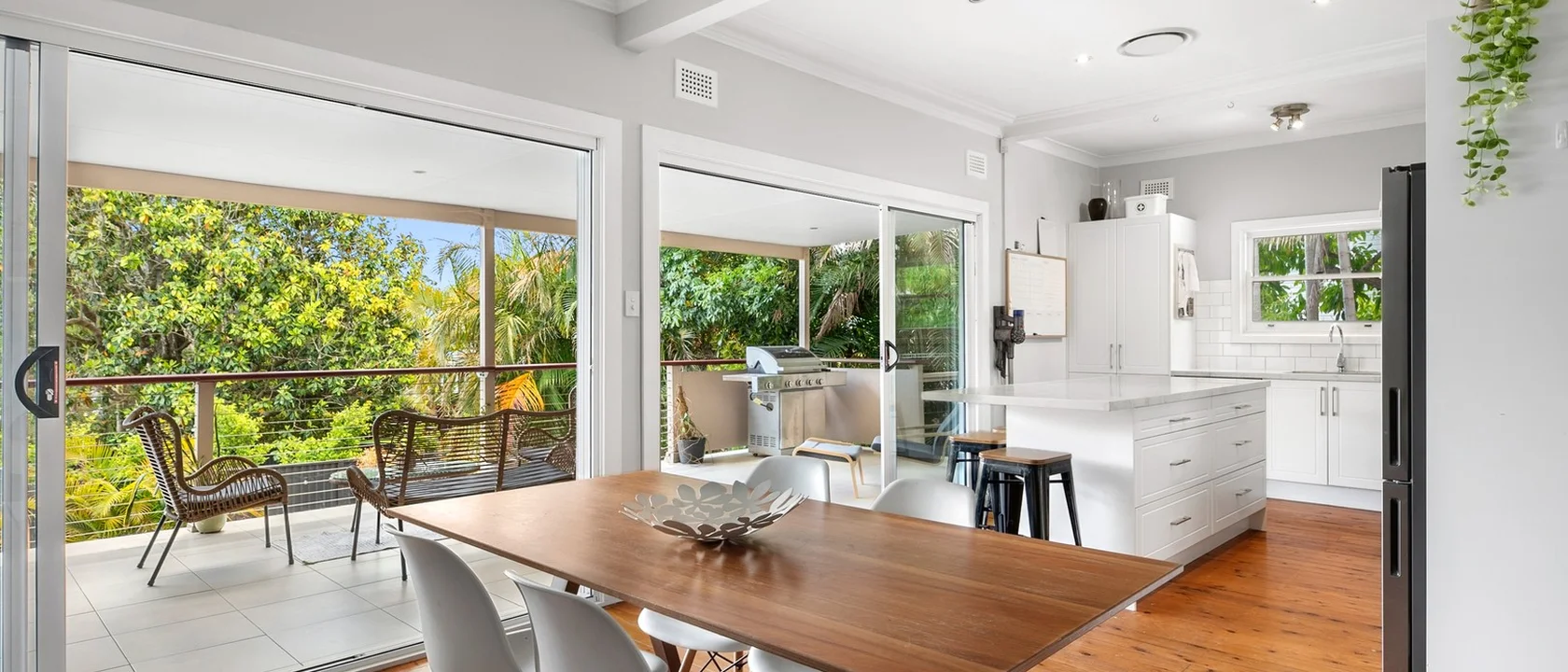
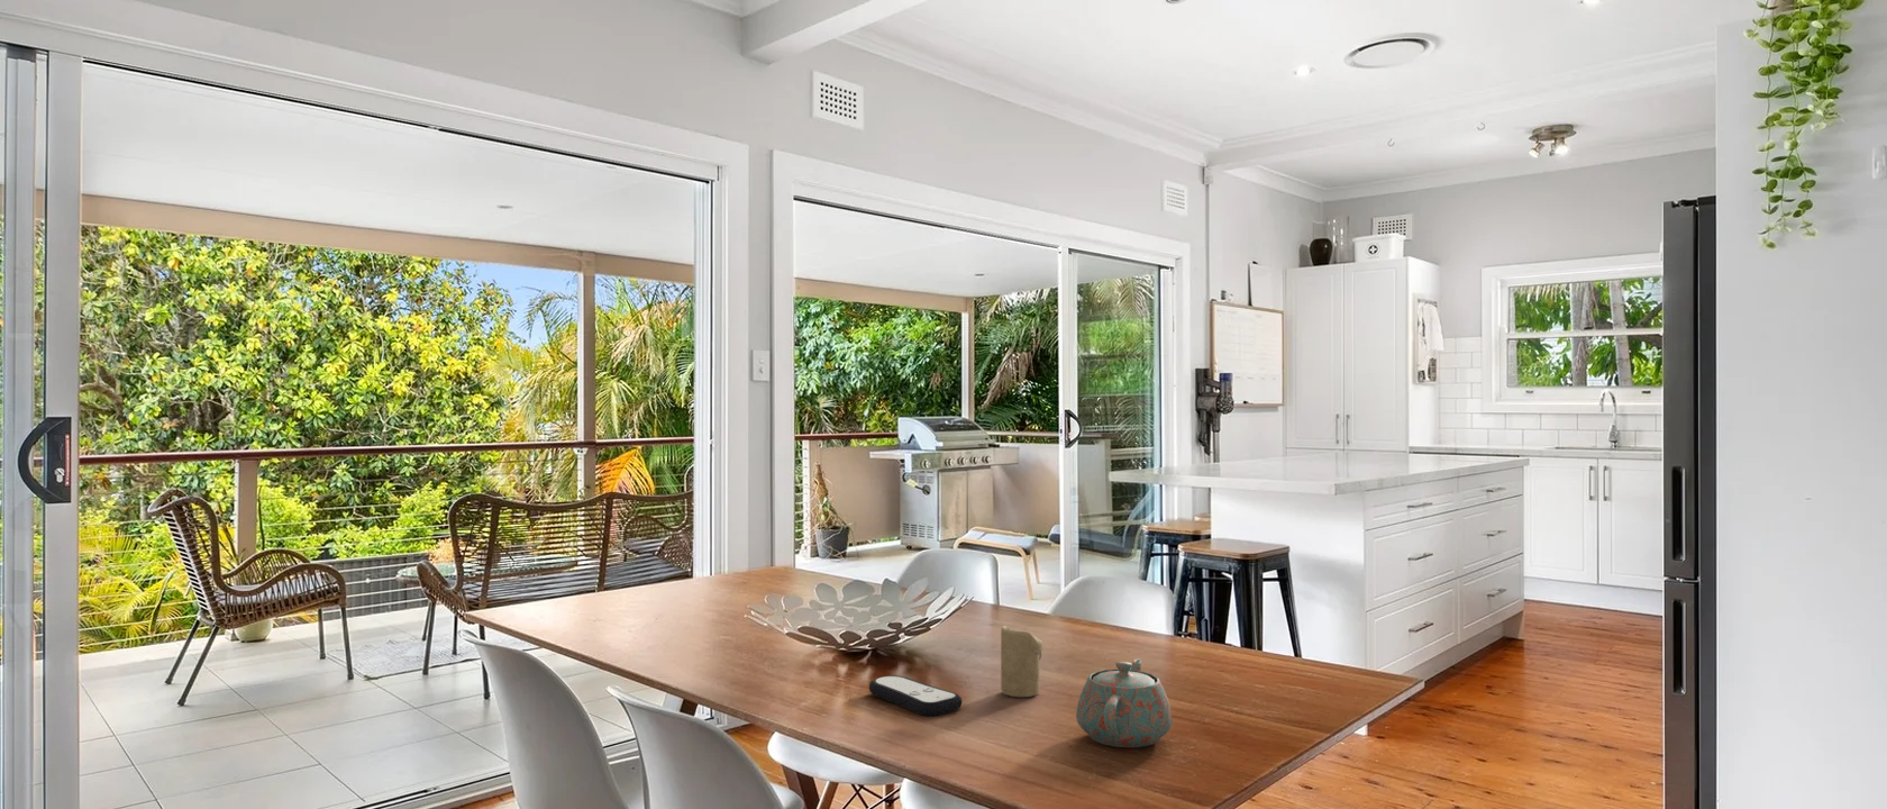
+ remote control (912, 693)
+ teapot (1124, 698)
+ candle (1021, 659)
